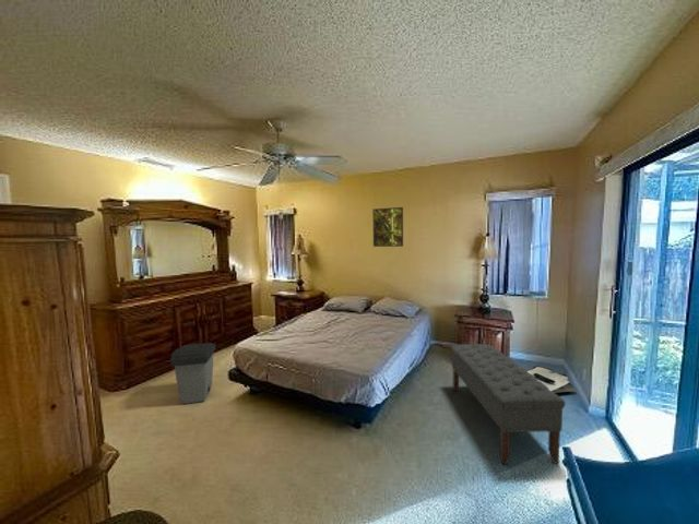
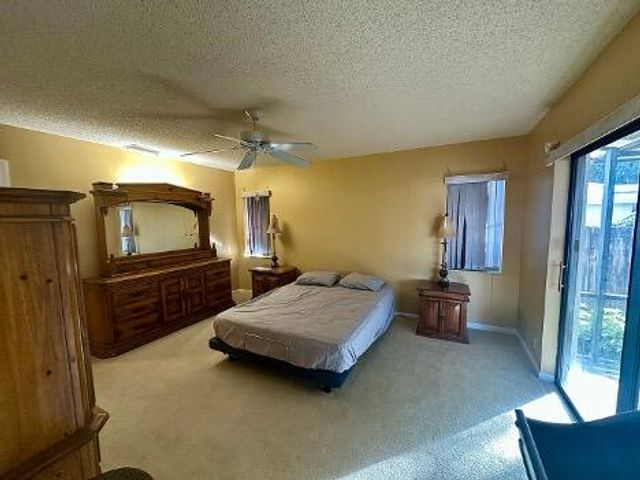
- trash can (194, 371)
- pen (540, 378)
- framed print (388, 227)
- bench (495, 392)
